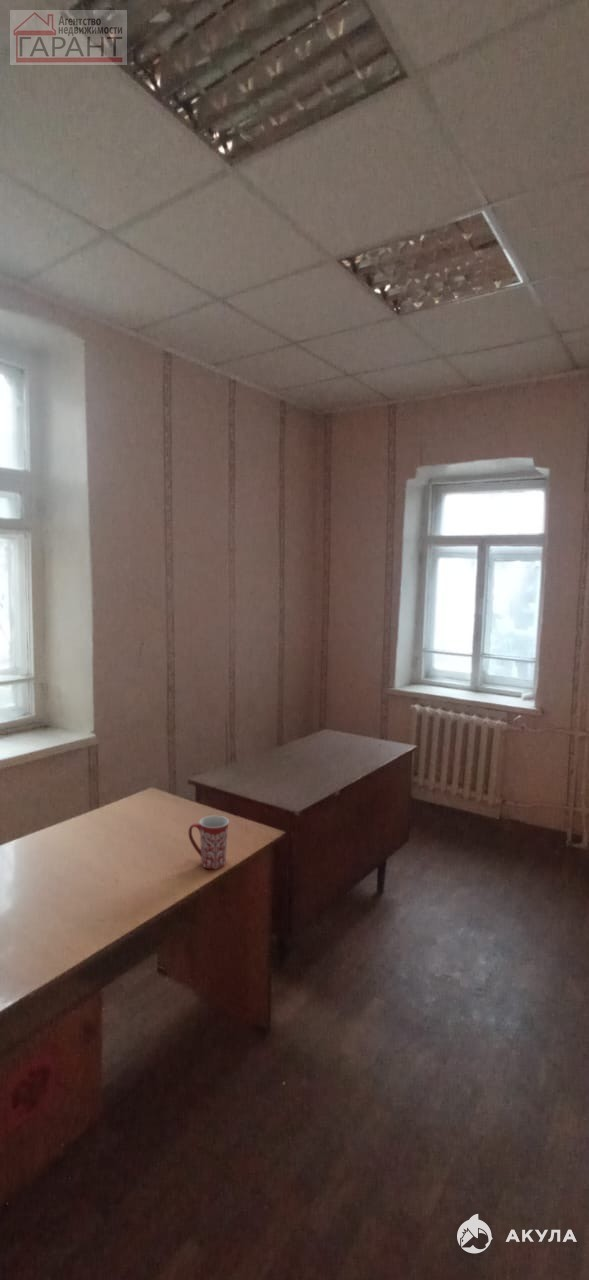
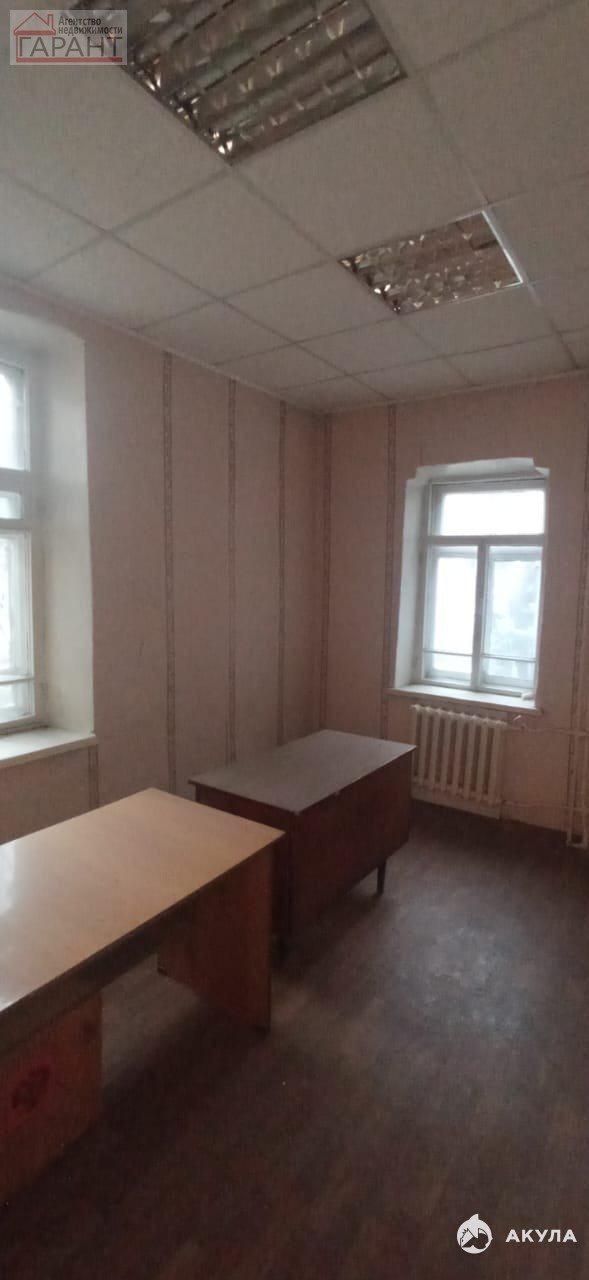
- mug (208, 841)
